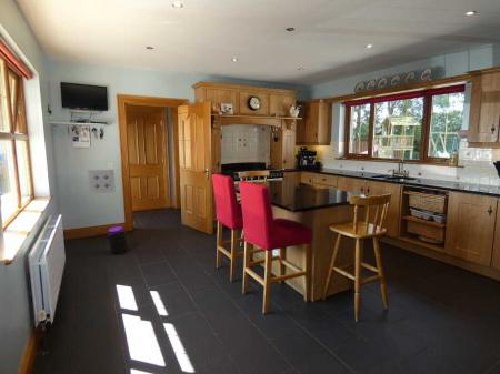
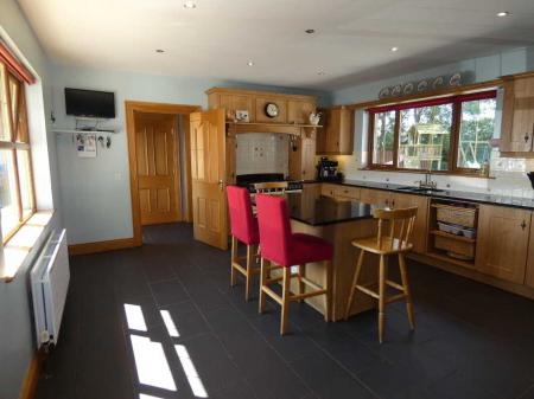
- trash can (117, 240)
- wall art (101, 181)
